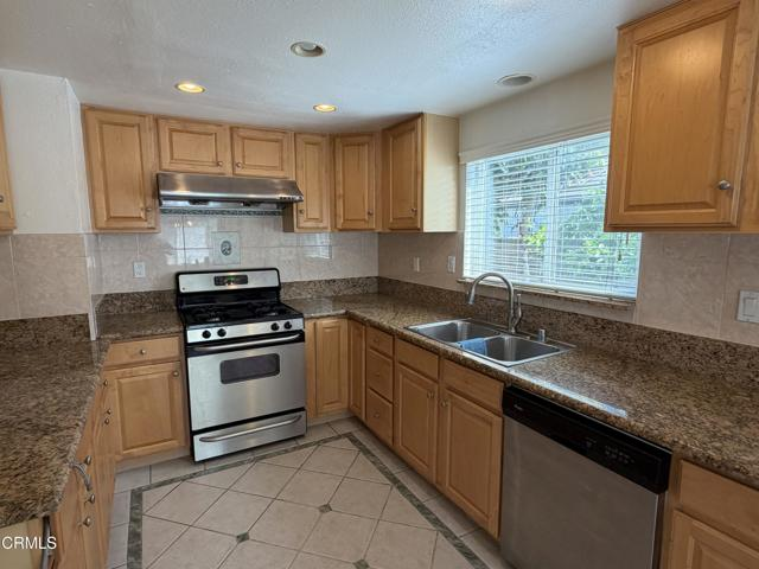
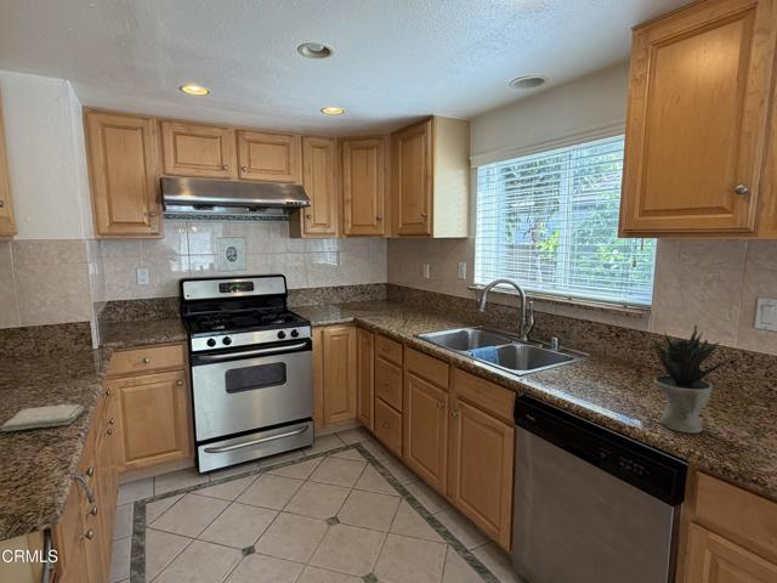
+ potted plant (685, 378)
+ washcloth (45, 417)
